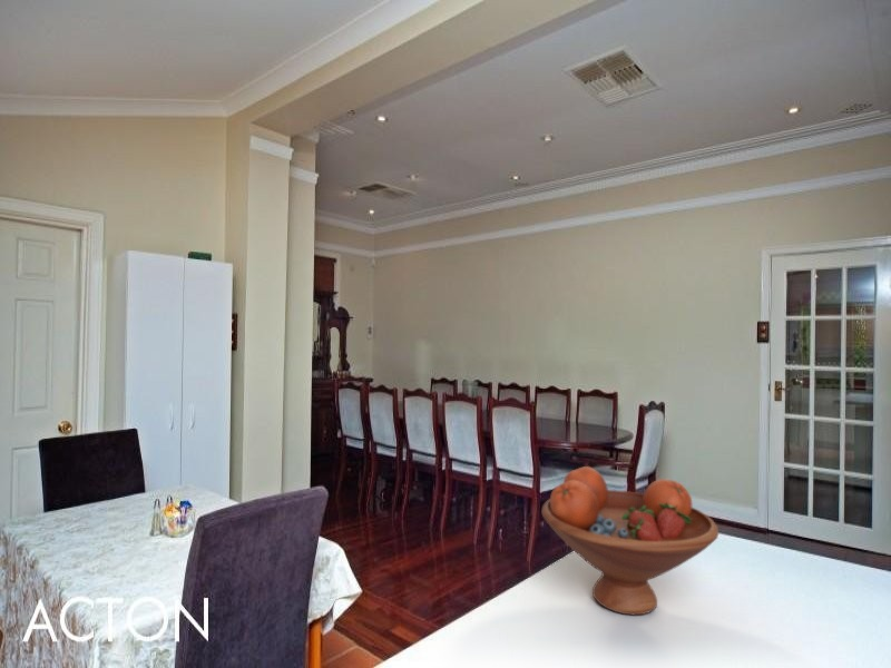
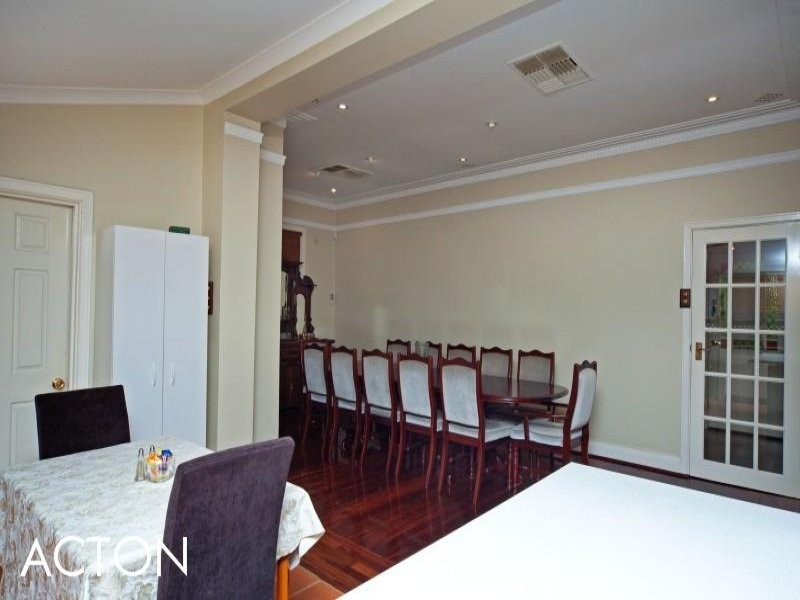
- fruit bowl (625, 540)
